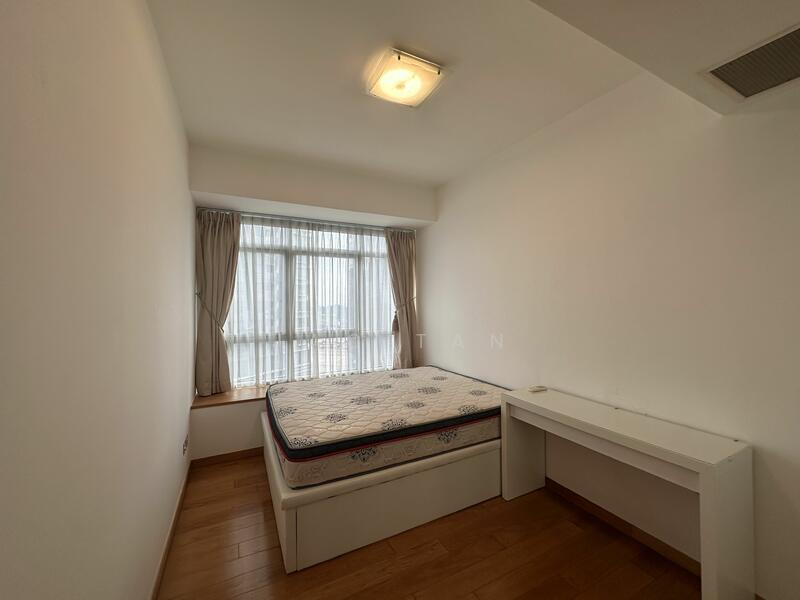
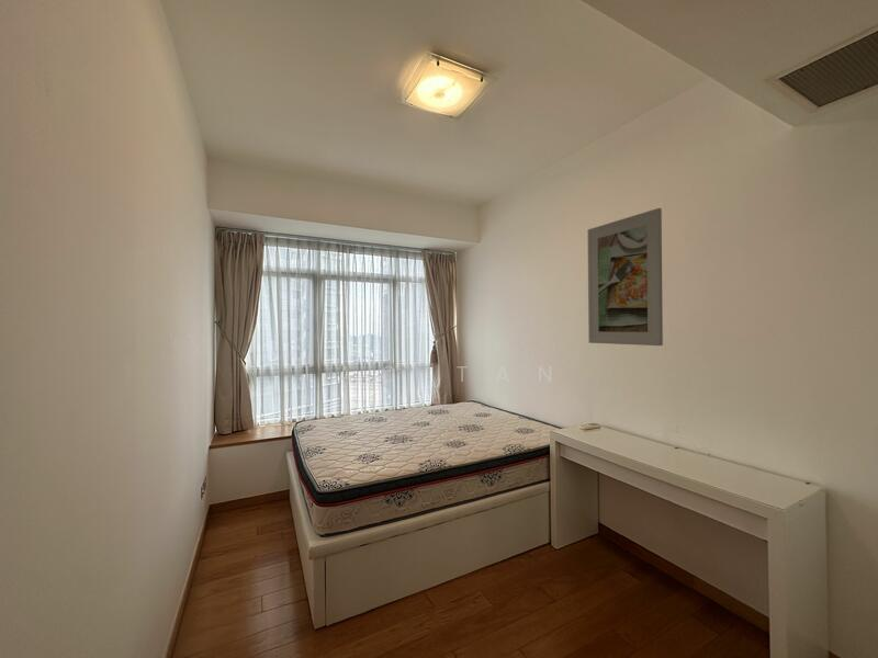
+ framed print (621, 282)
